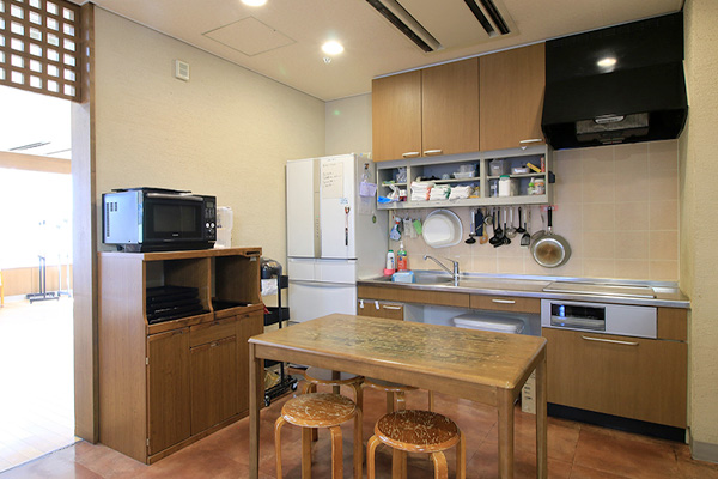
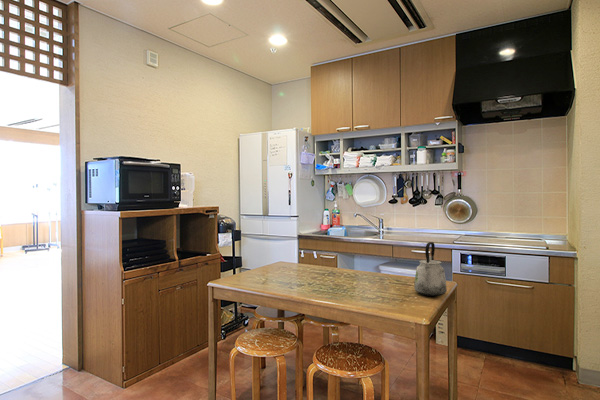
+ kettle (431, 267)
